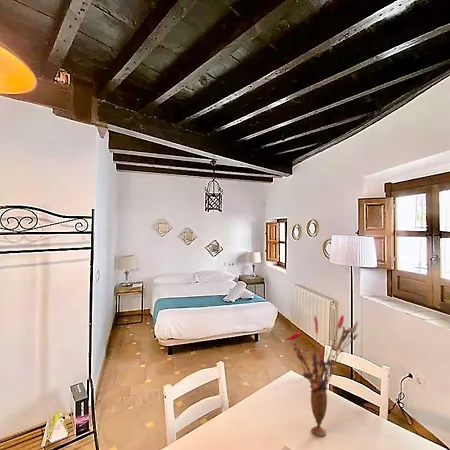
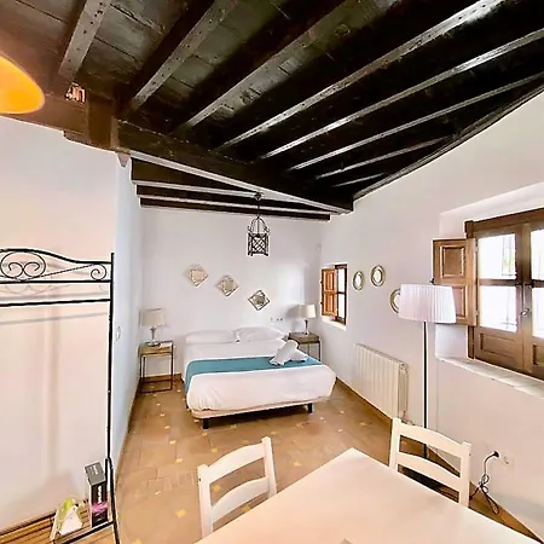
- bouquet (321, 366)
